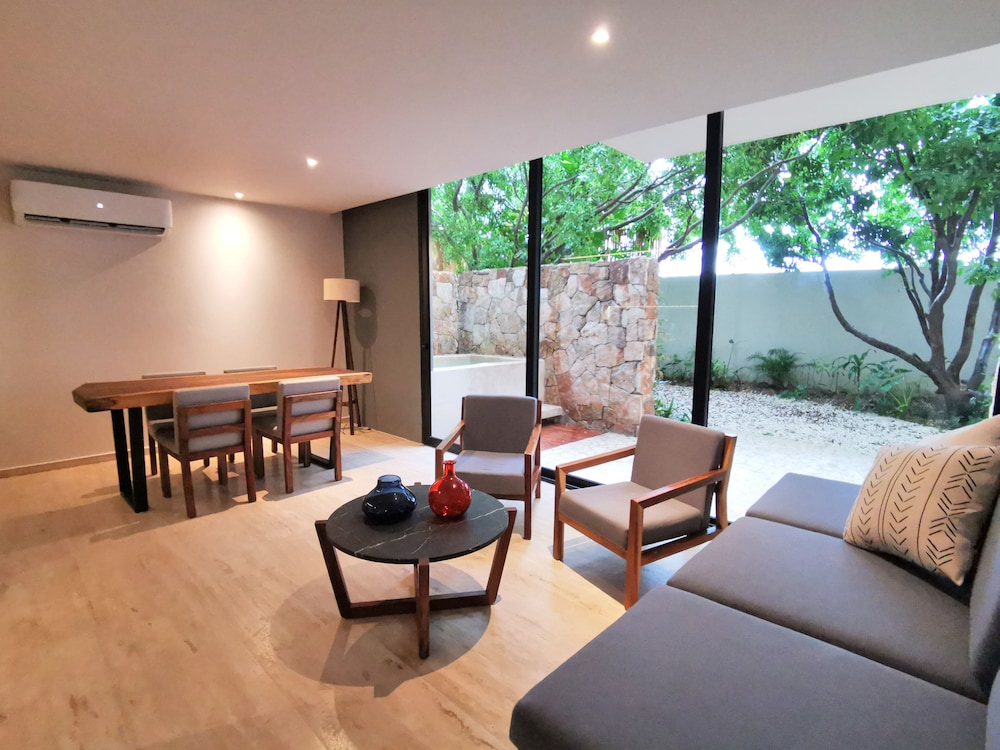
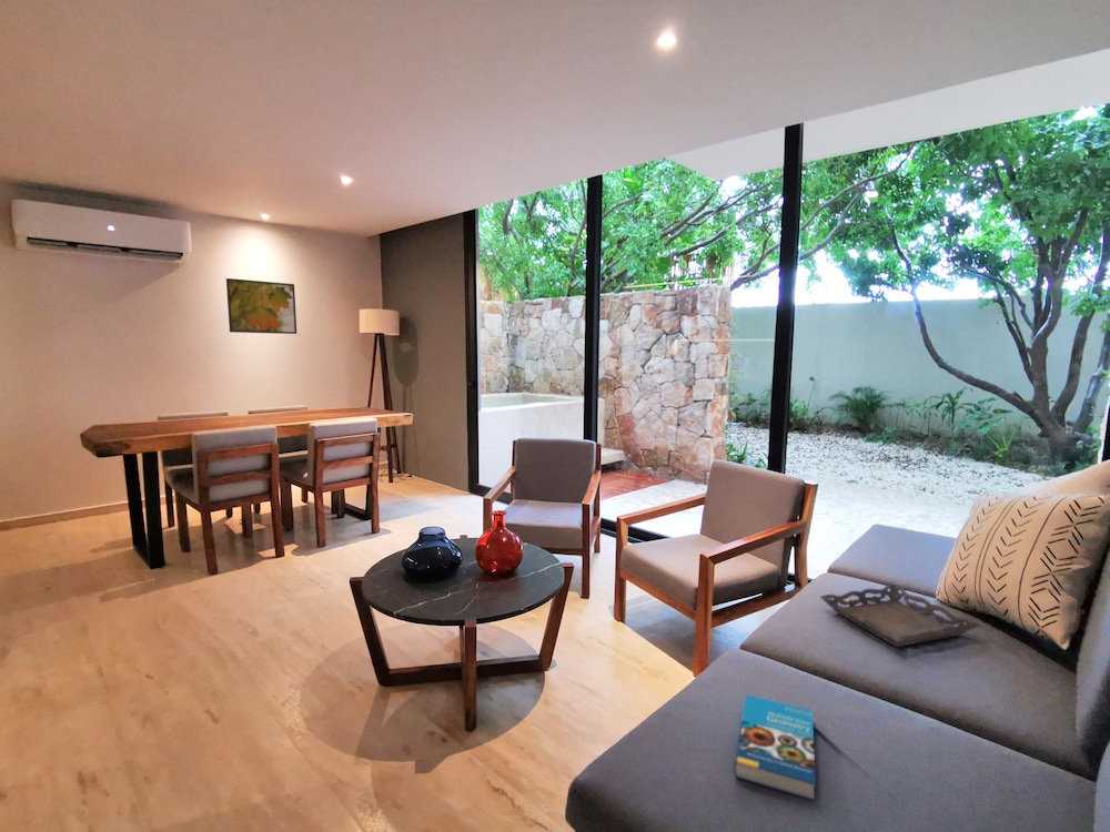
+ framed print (262, 307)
+ book (775, 741)
+ tray (895, 615)
